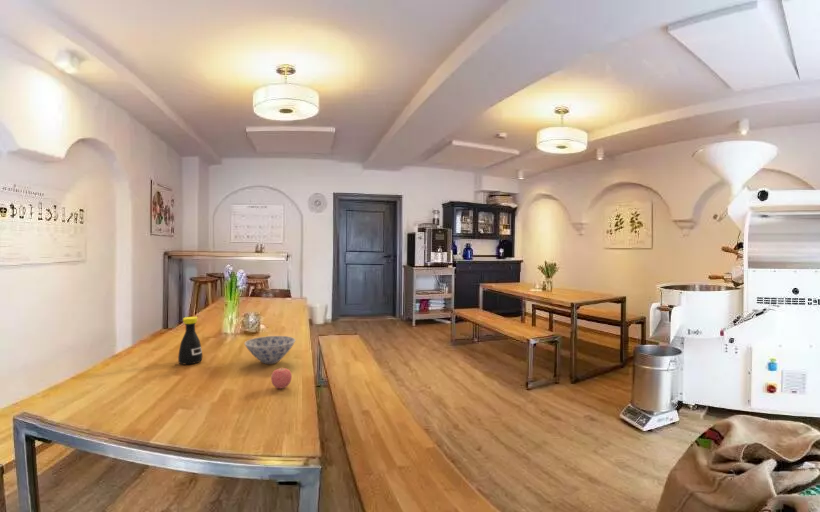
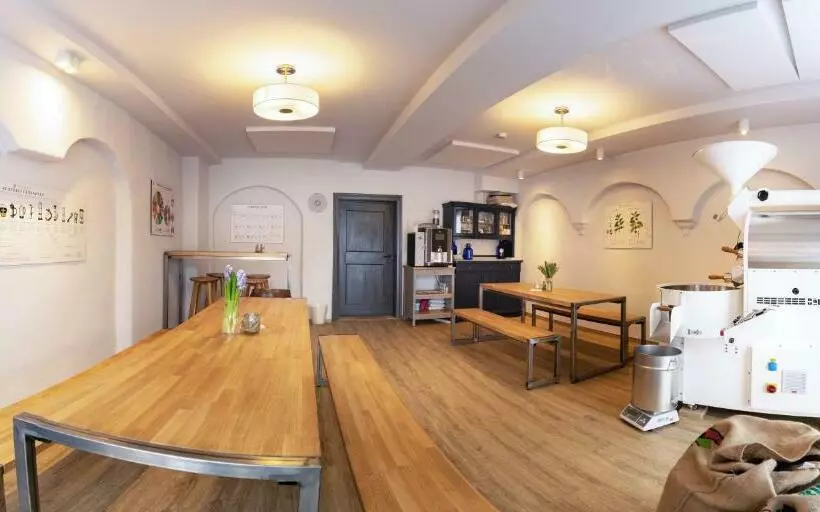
- bowl (270, 351)
- apple (281, 377)
- bottle (190, 339)
